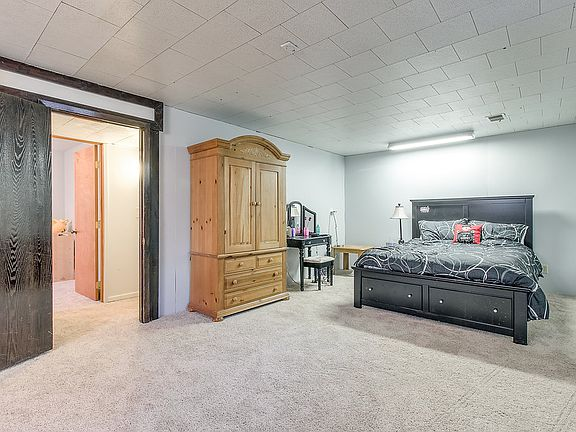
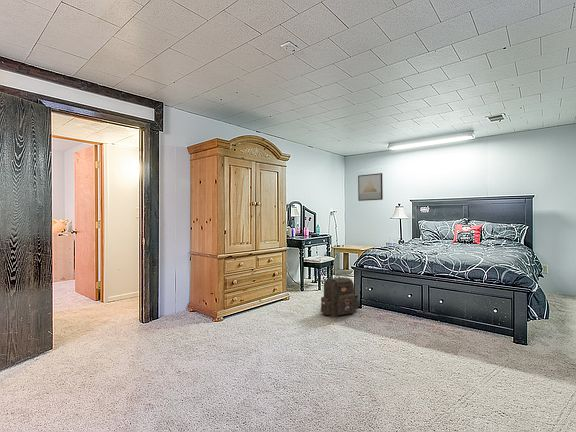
+ wall art (370, 187)
+ backpack (339, 294)
